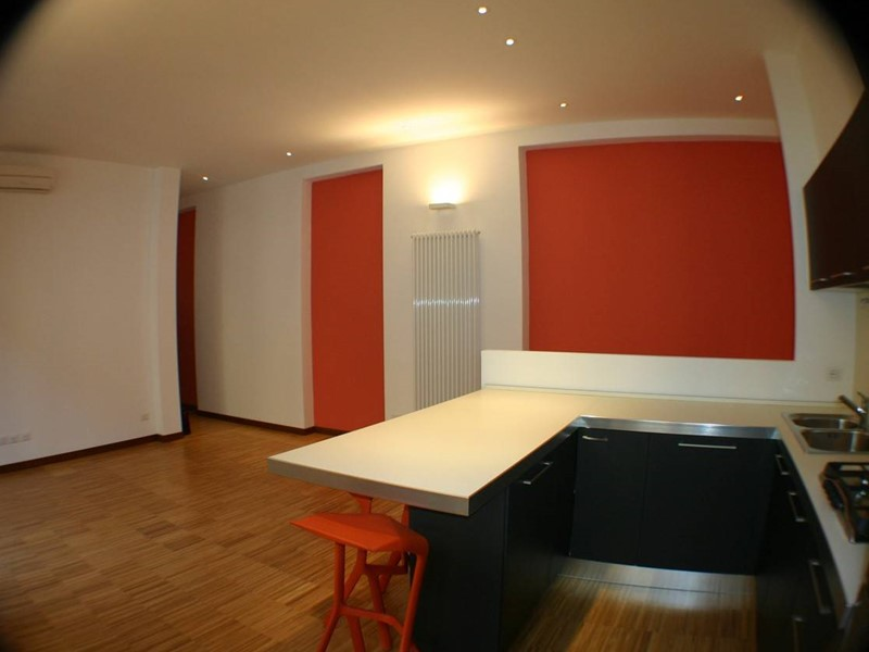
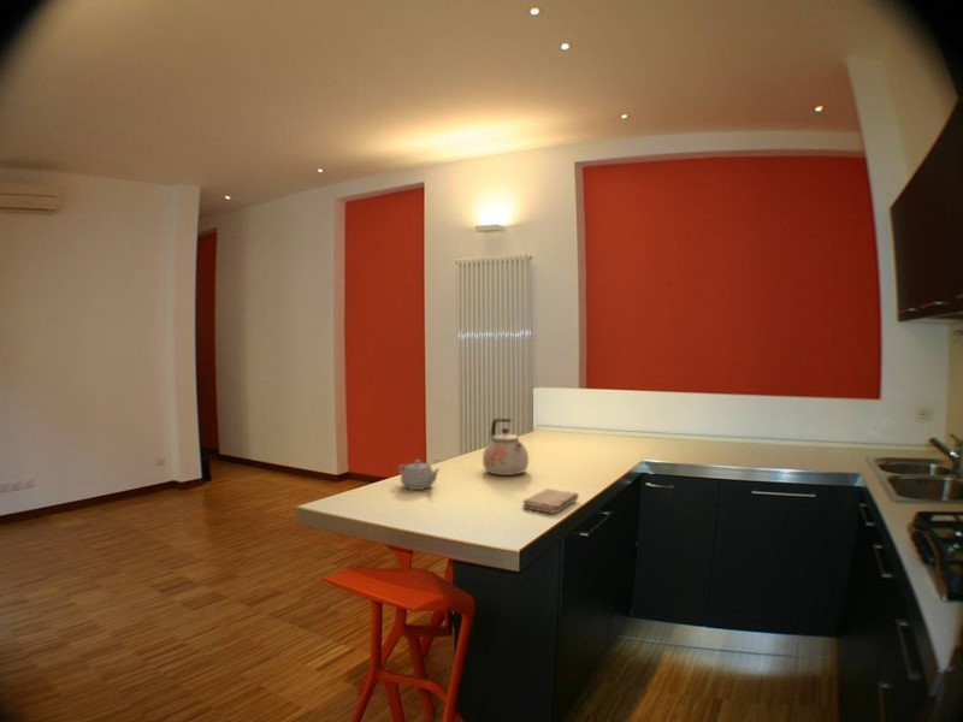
+ kettle (506, 445)
+ washcloth (550, 499)
+ teapot (419, 473)
